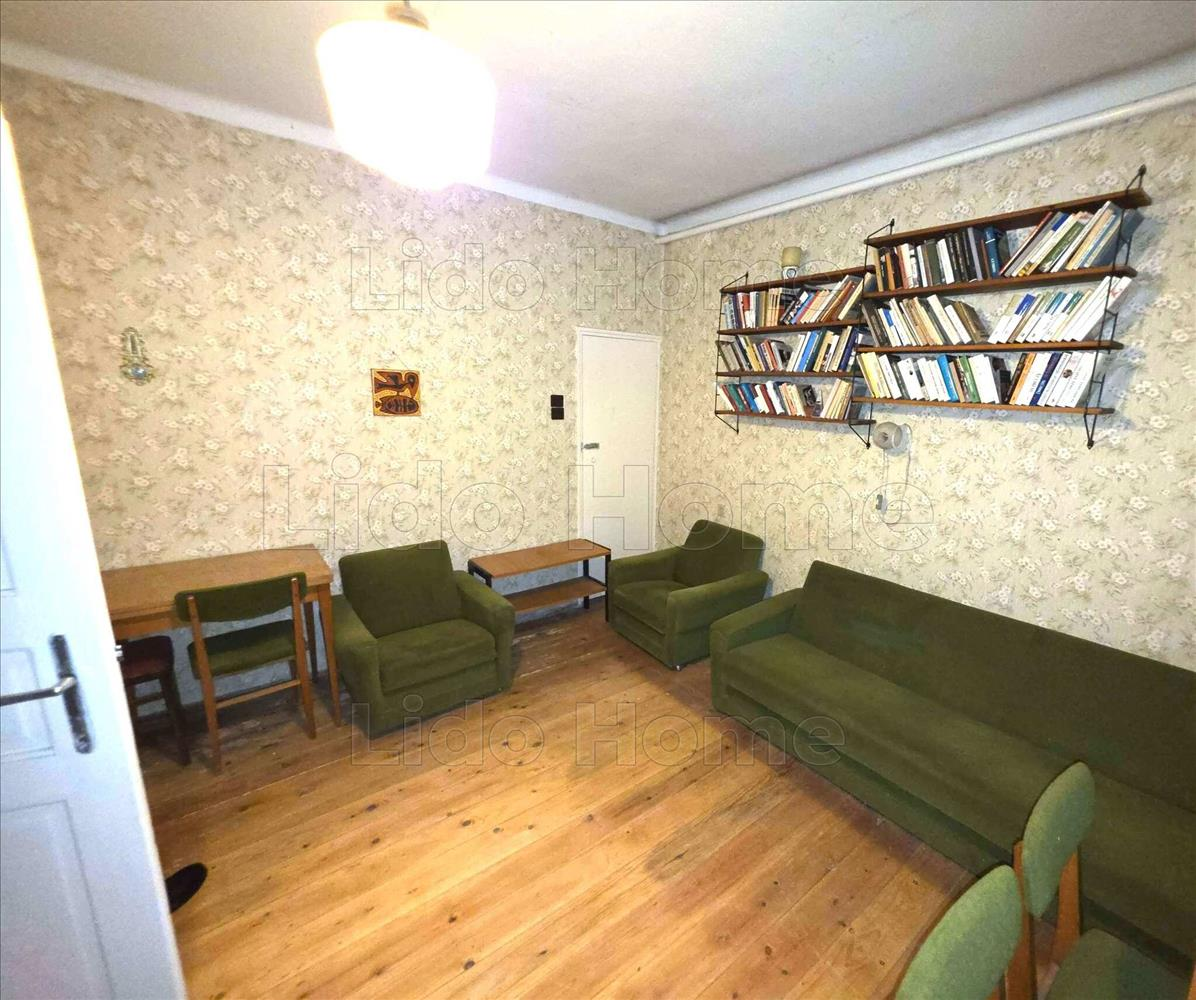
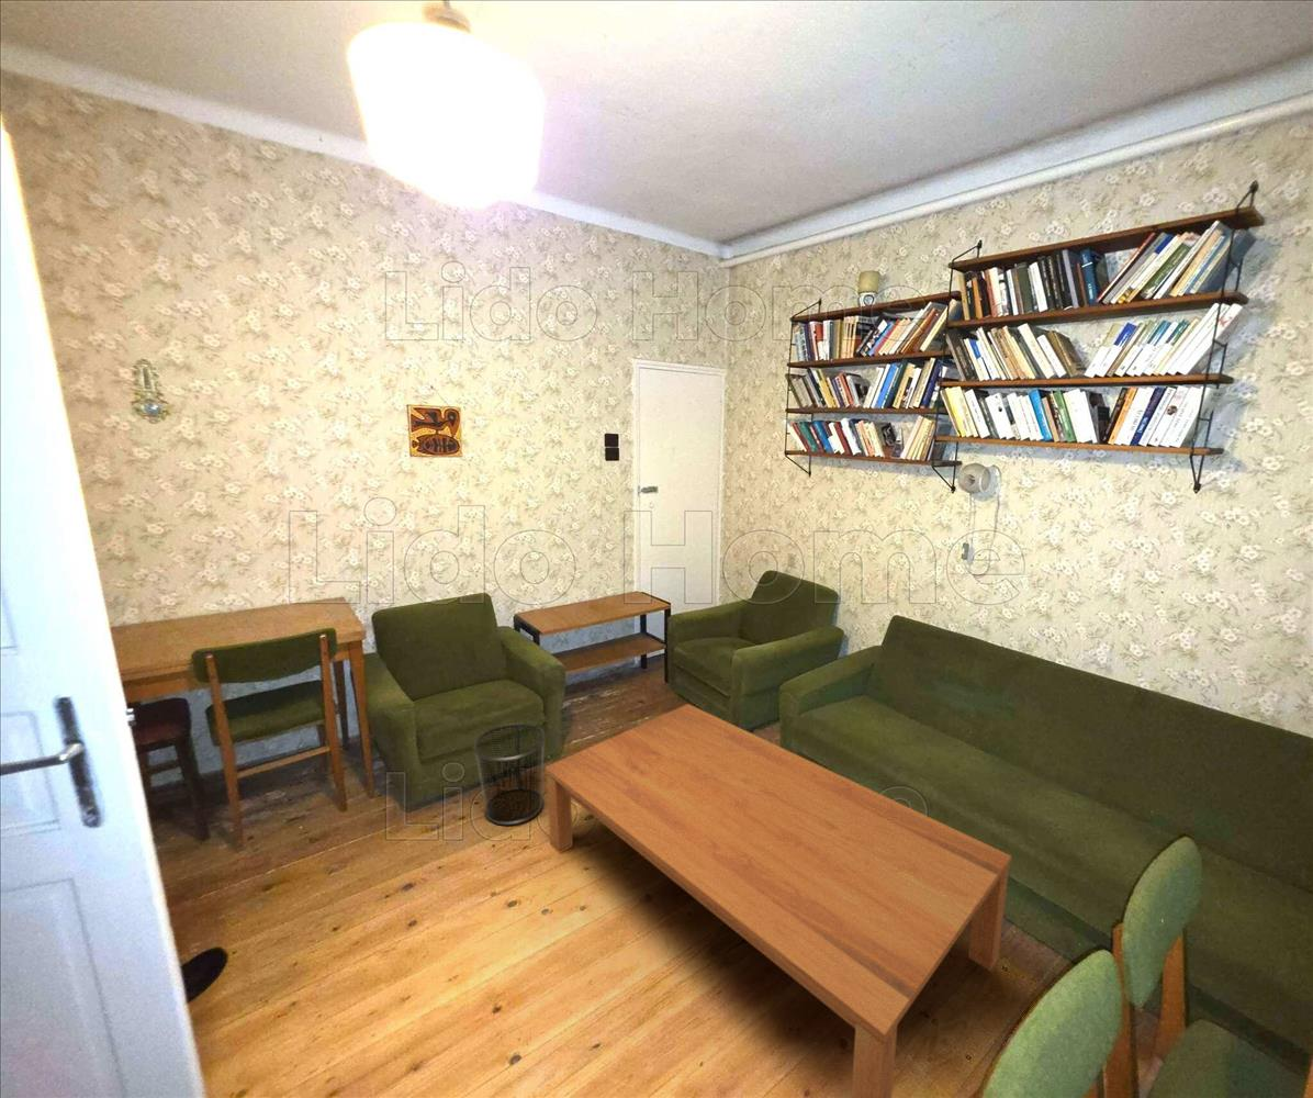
+ waste bin (512, 774)
+ coffee table (748, 852)
